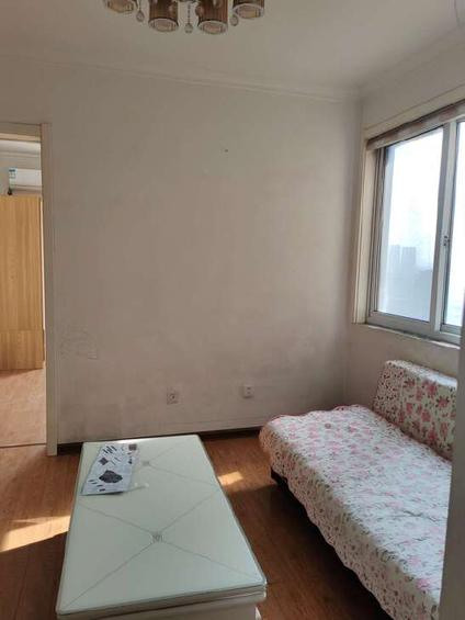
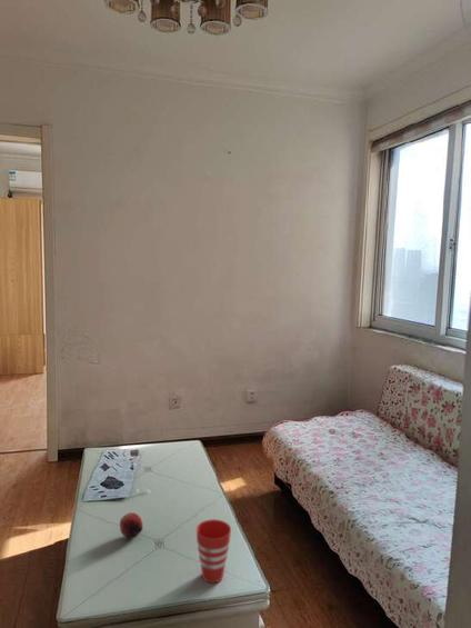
+ cup (212, 552)
+ fruit (131, 526)
